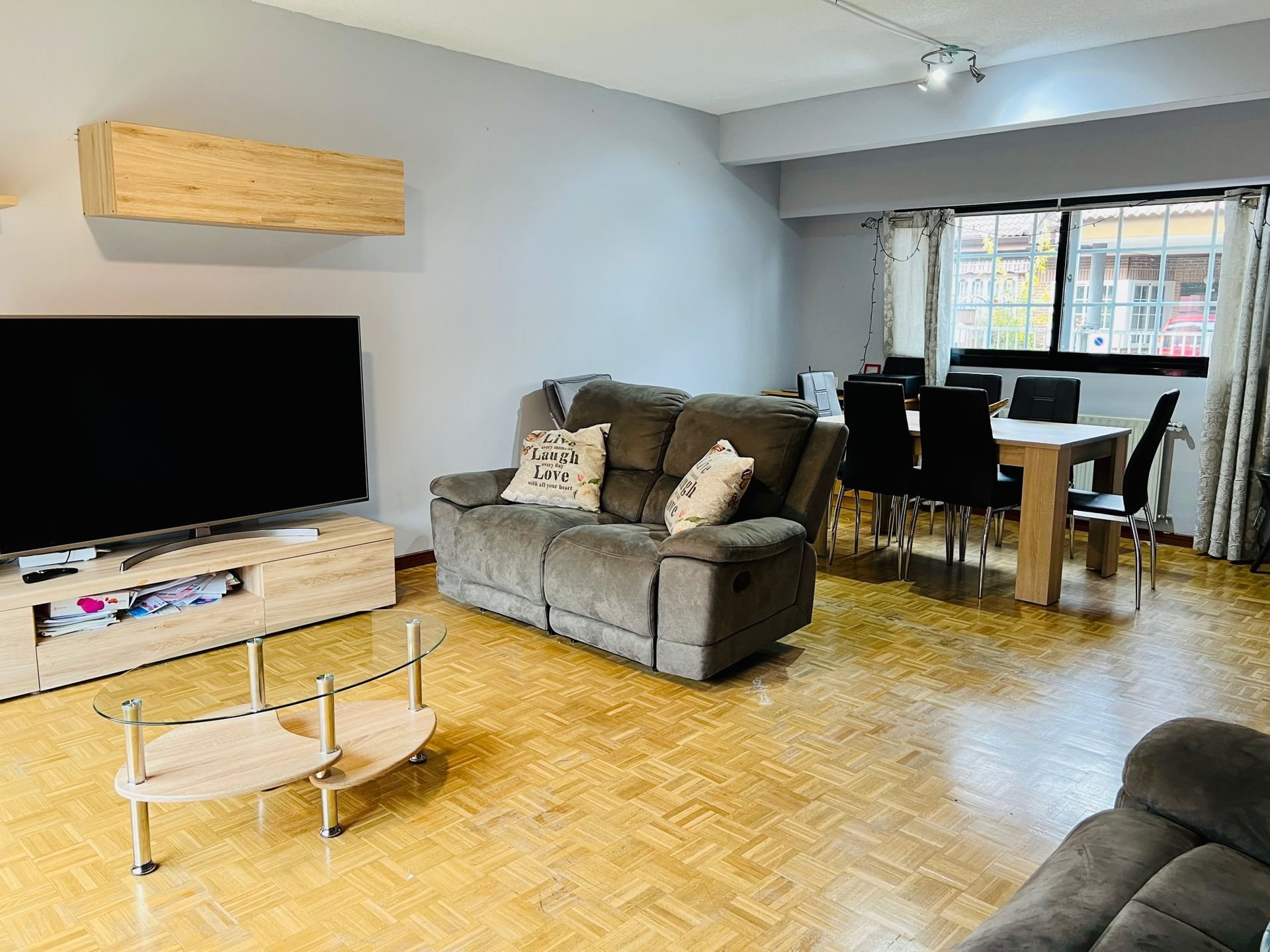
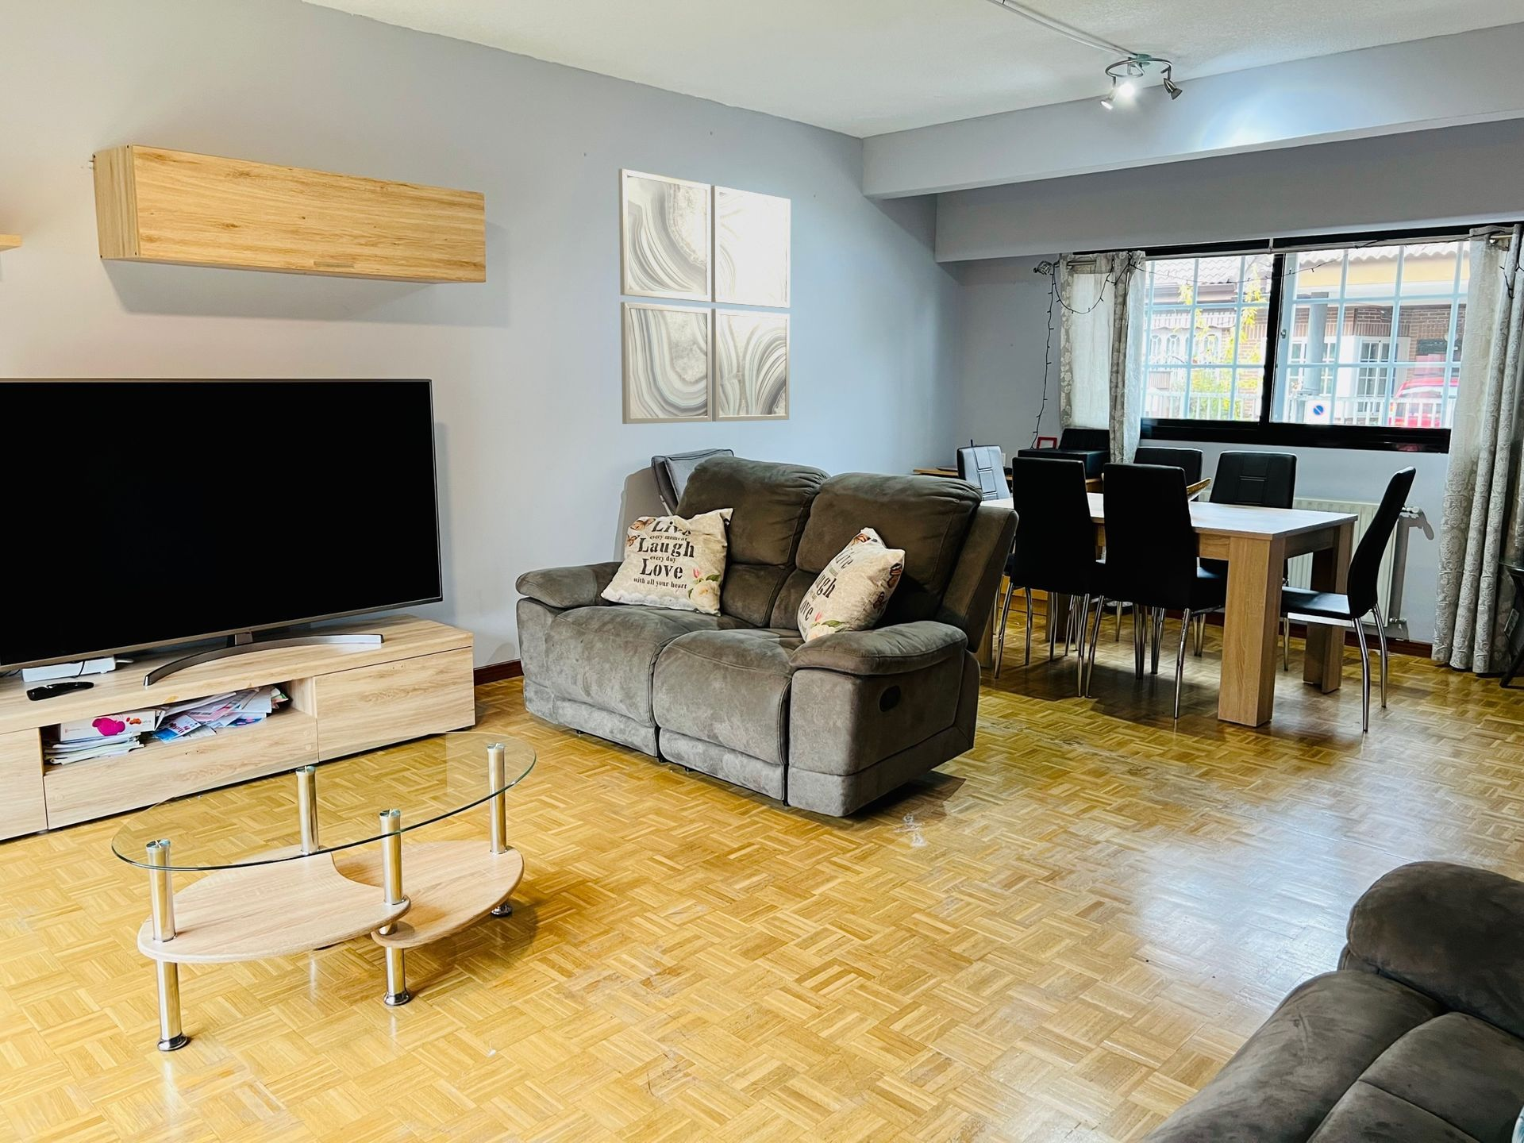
+ wall art (710, 309)
